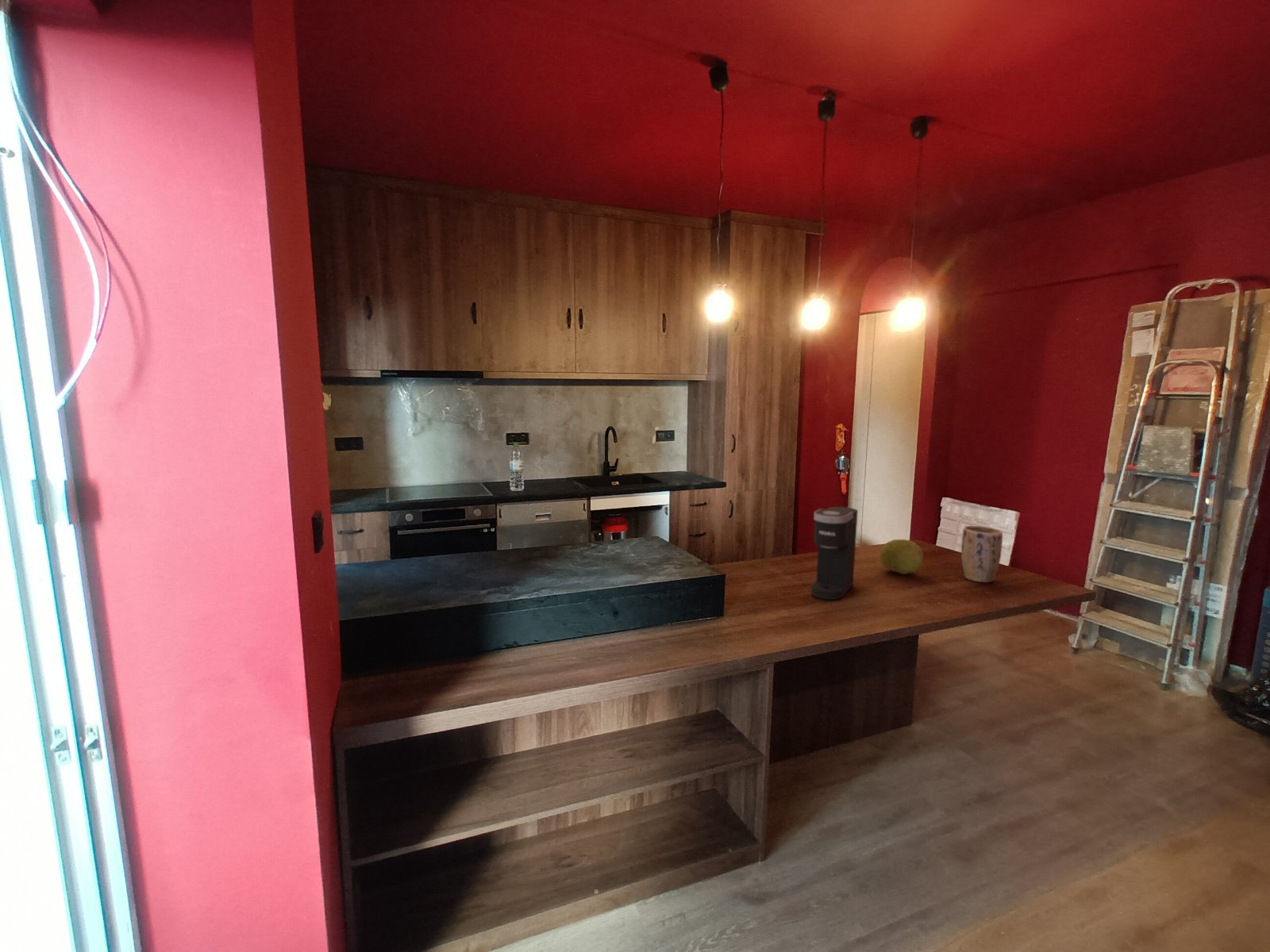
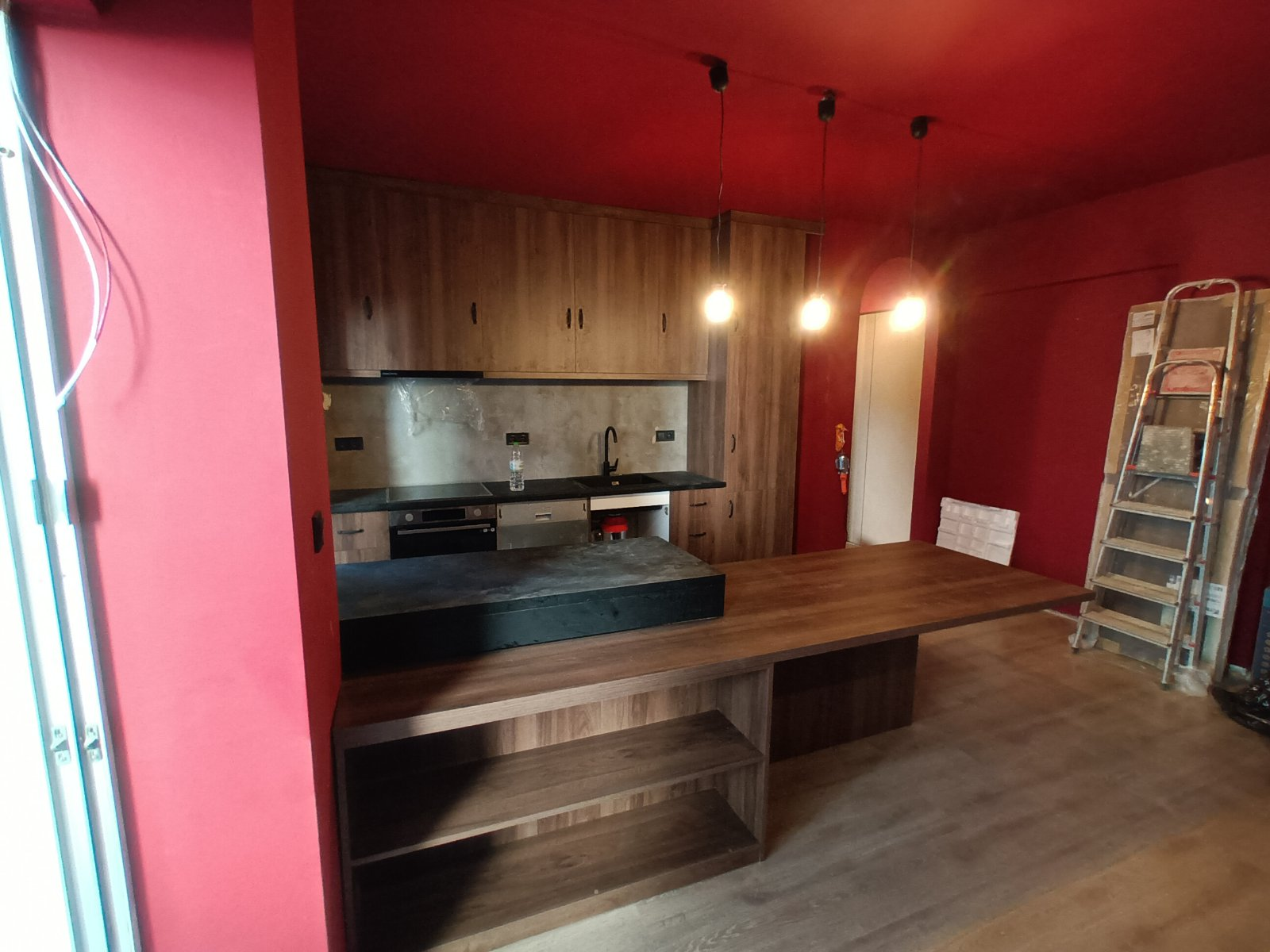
- fruit (901, 555)
- plant pot (980, 554)
- coffee maker (834, 550)
